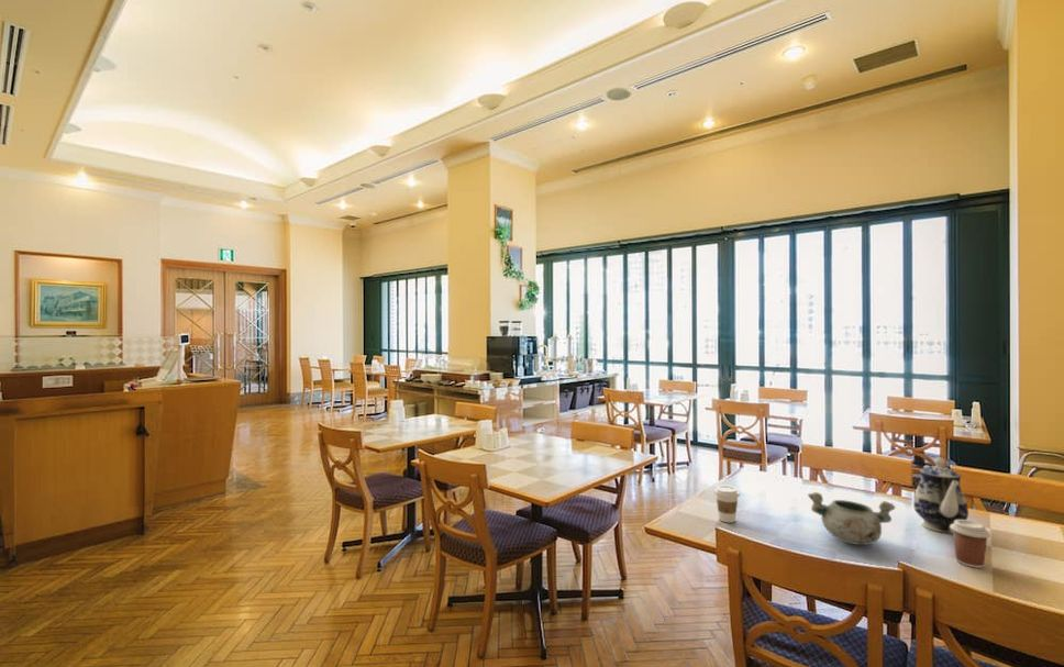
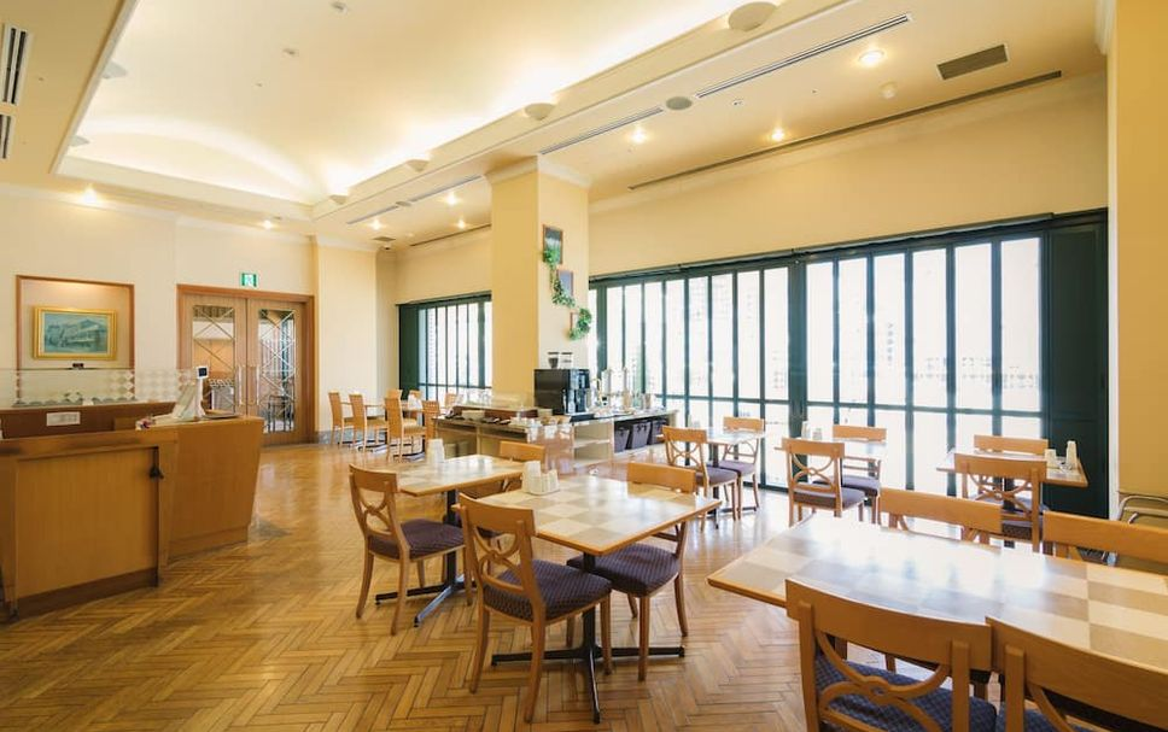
- coffee cup (727, 503)
- teapot (940, 492)
- decorative bowl (851, 519)
- coffee cup (969, 543)
